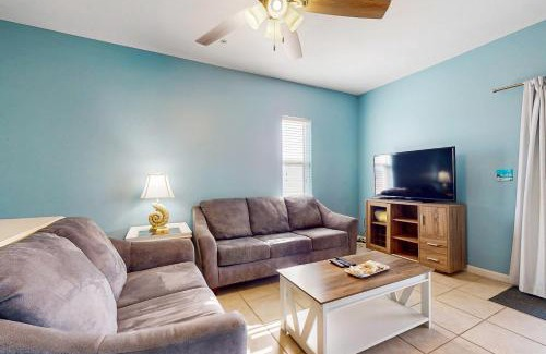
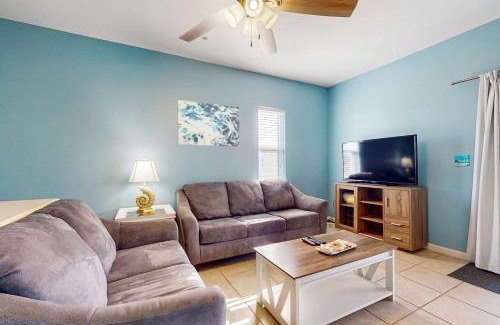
+ wall art (210, 124)
